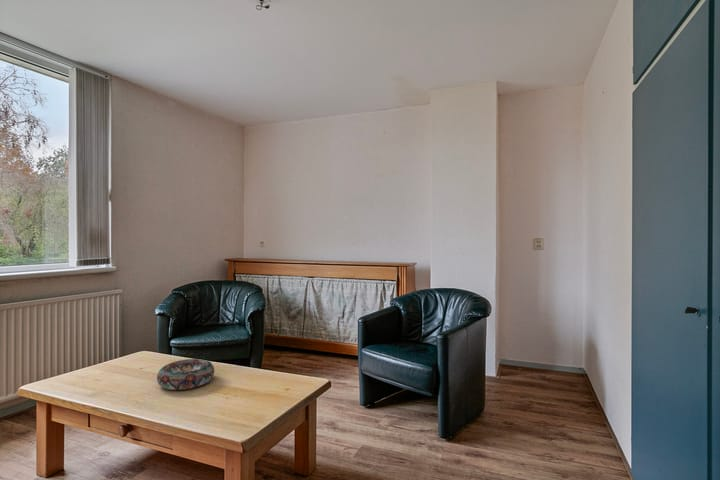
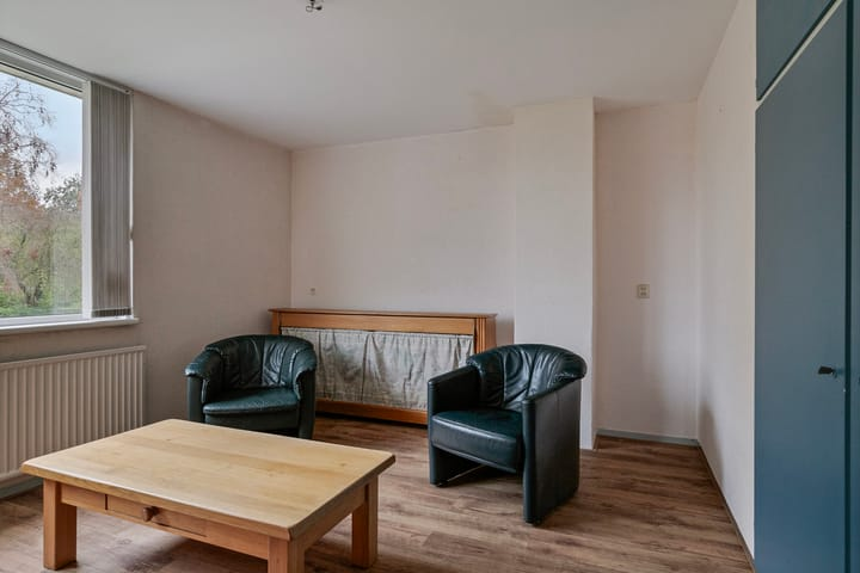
- decorative bowl (186, 373)
